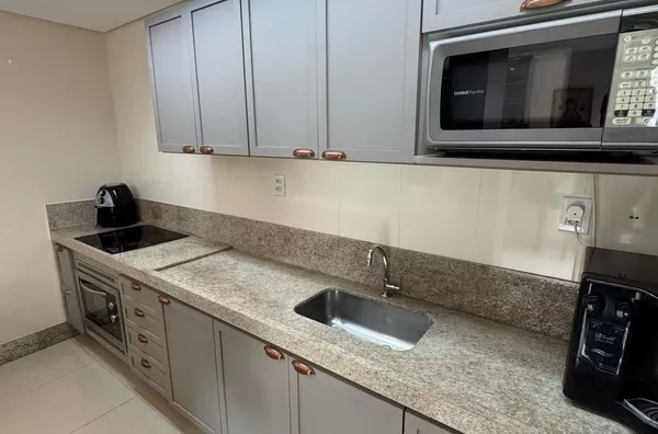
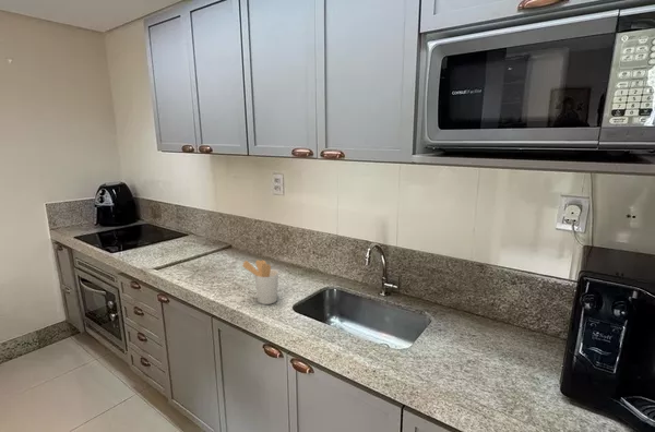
+ utensil holder (260, 280)
